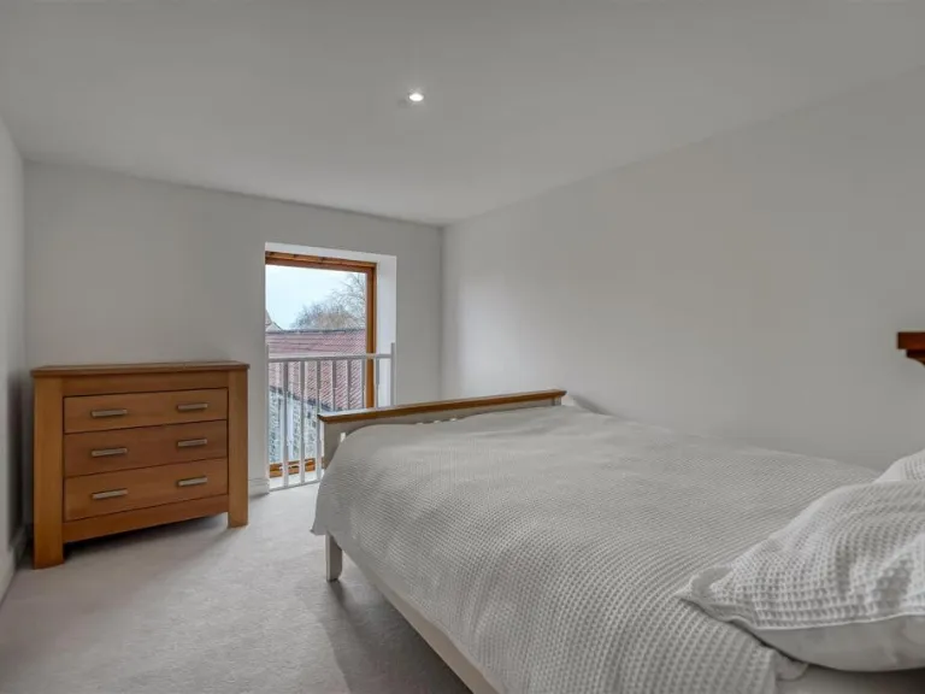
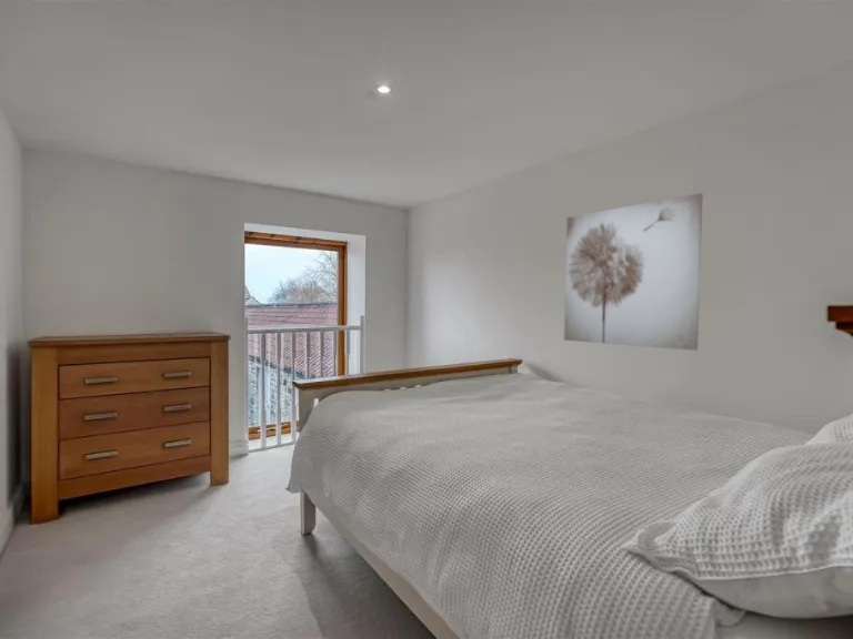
+ wall art (624, 275)
